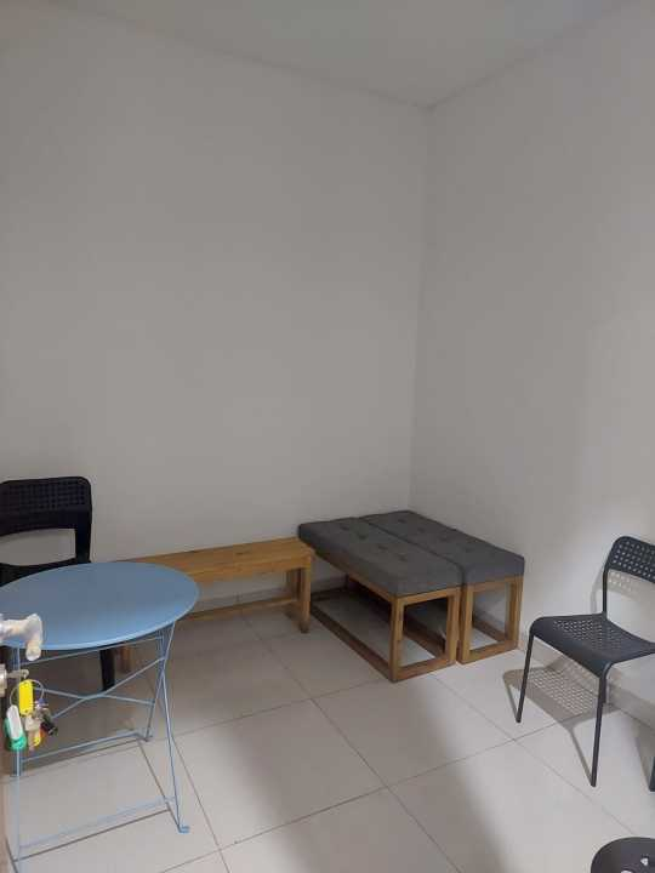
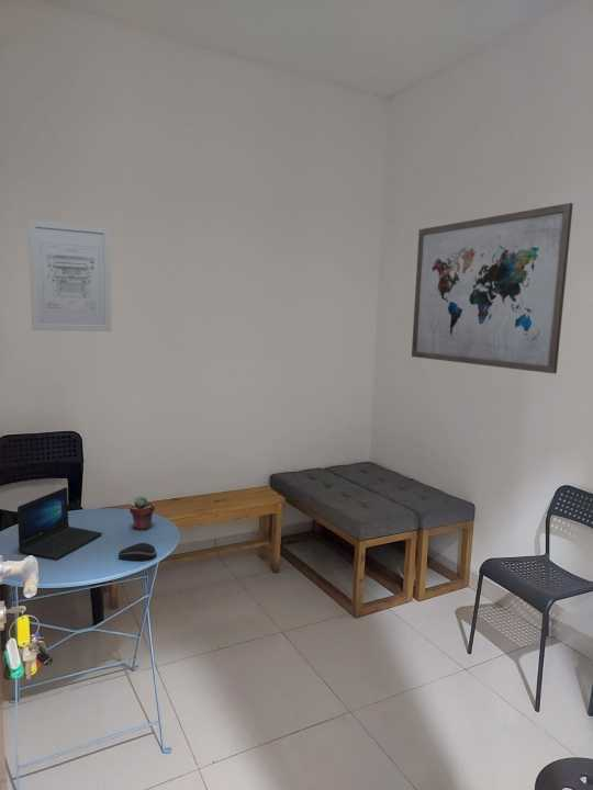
+ wall art (71, 278)
+ potted succulent (142, 511)
+ computer mouse (137, 550)
+ wall art (479, 292)
+ laptop (60, 521)
